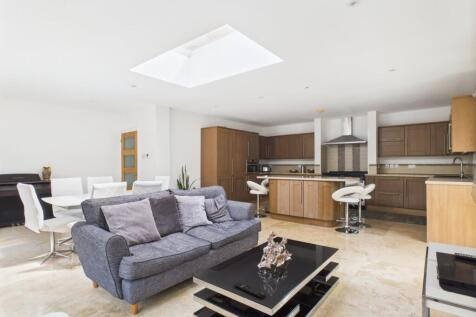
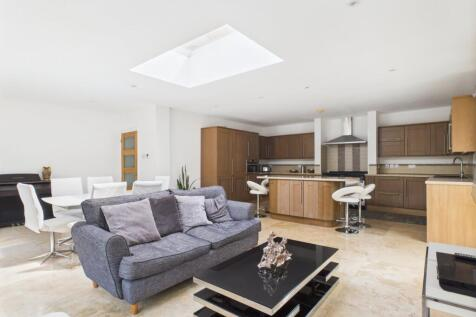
- remote control (249, 290)
